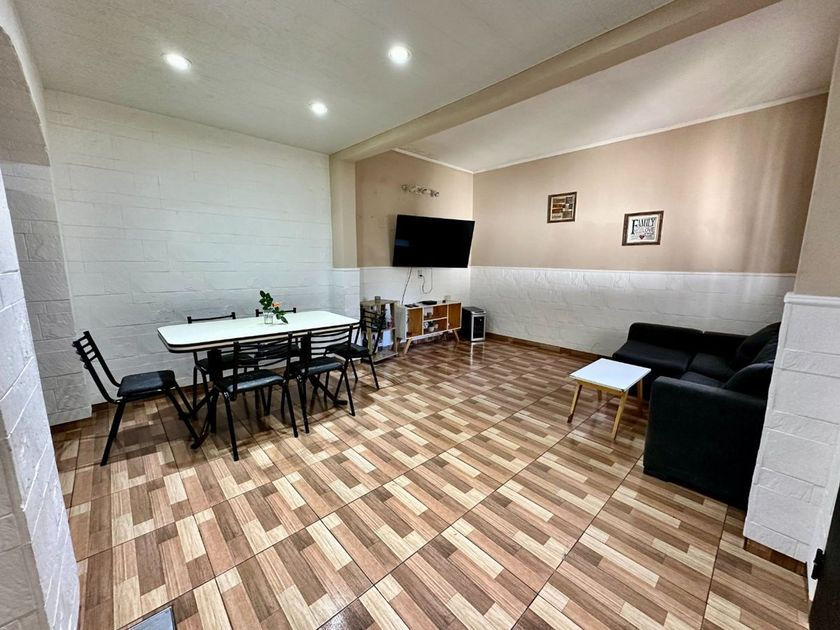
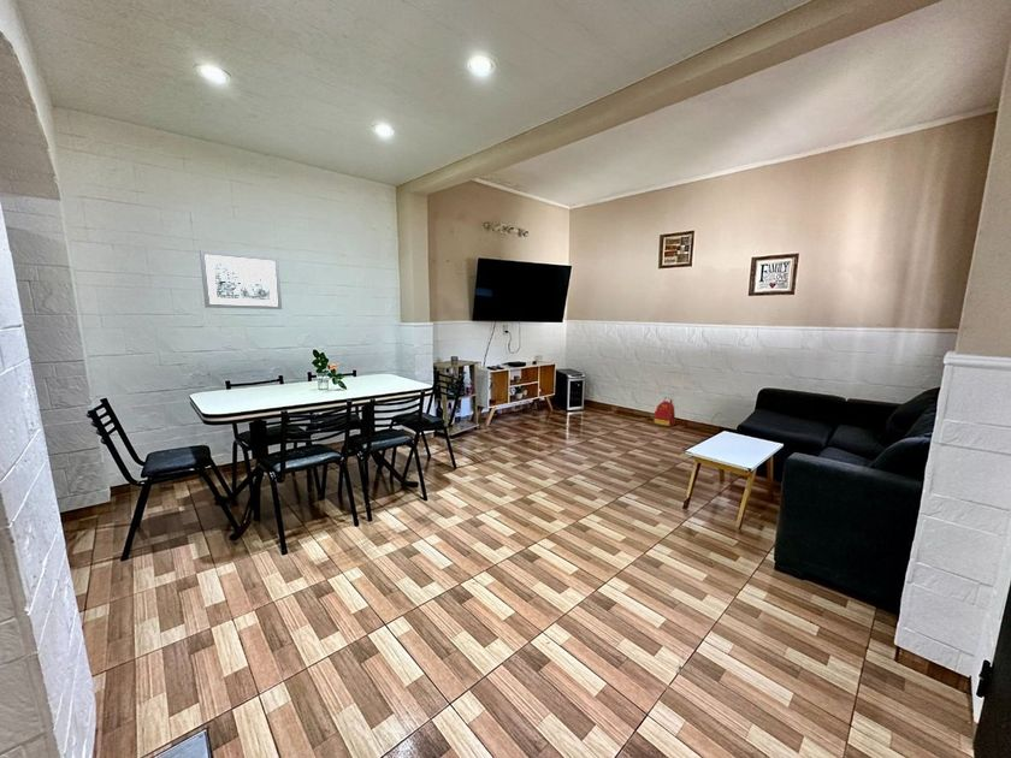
+ wall art (243, 282)
+ backpack (664, 410)
